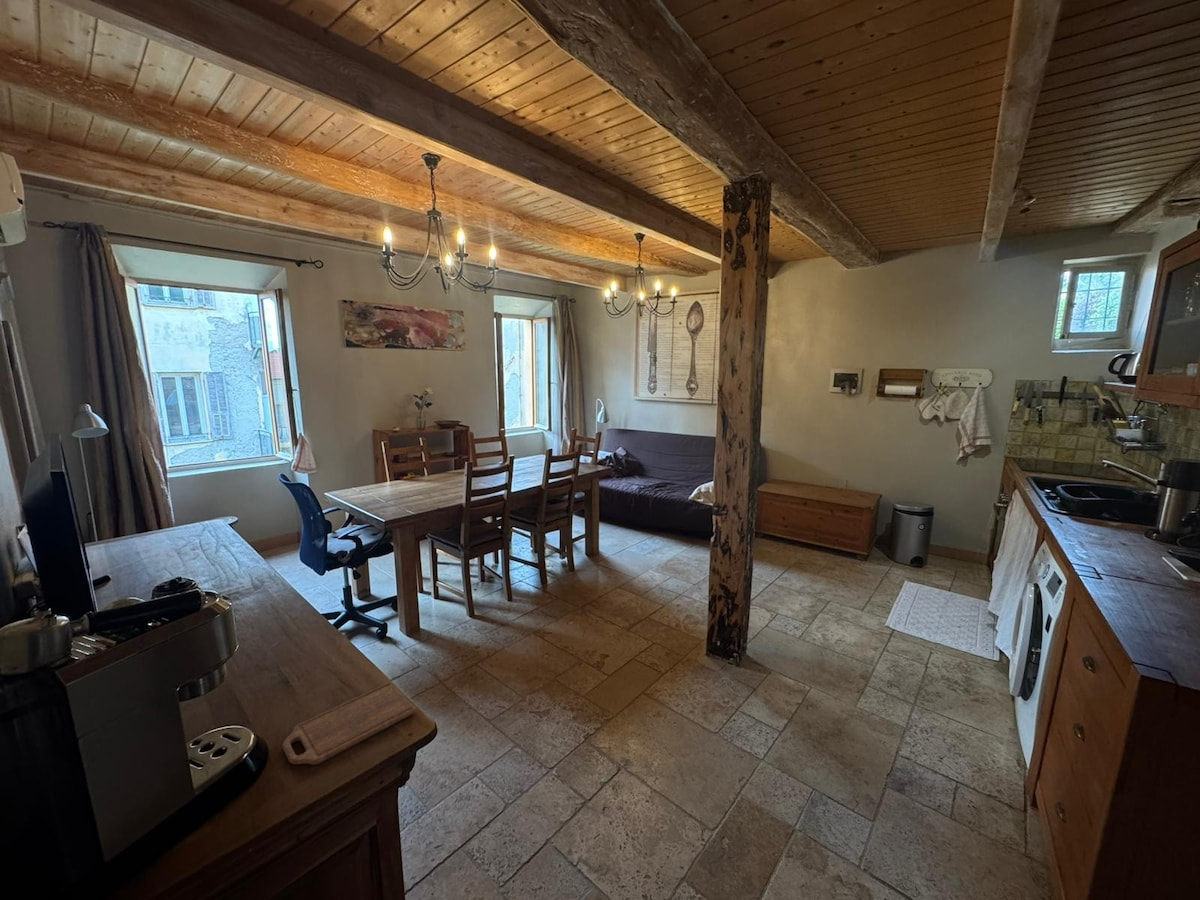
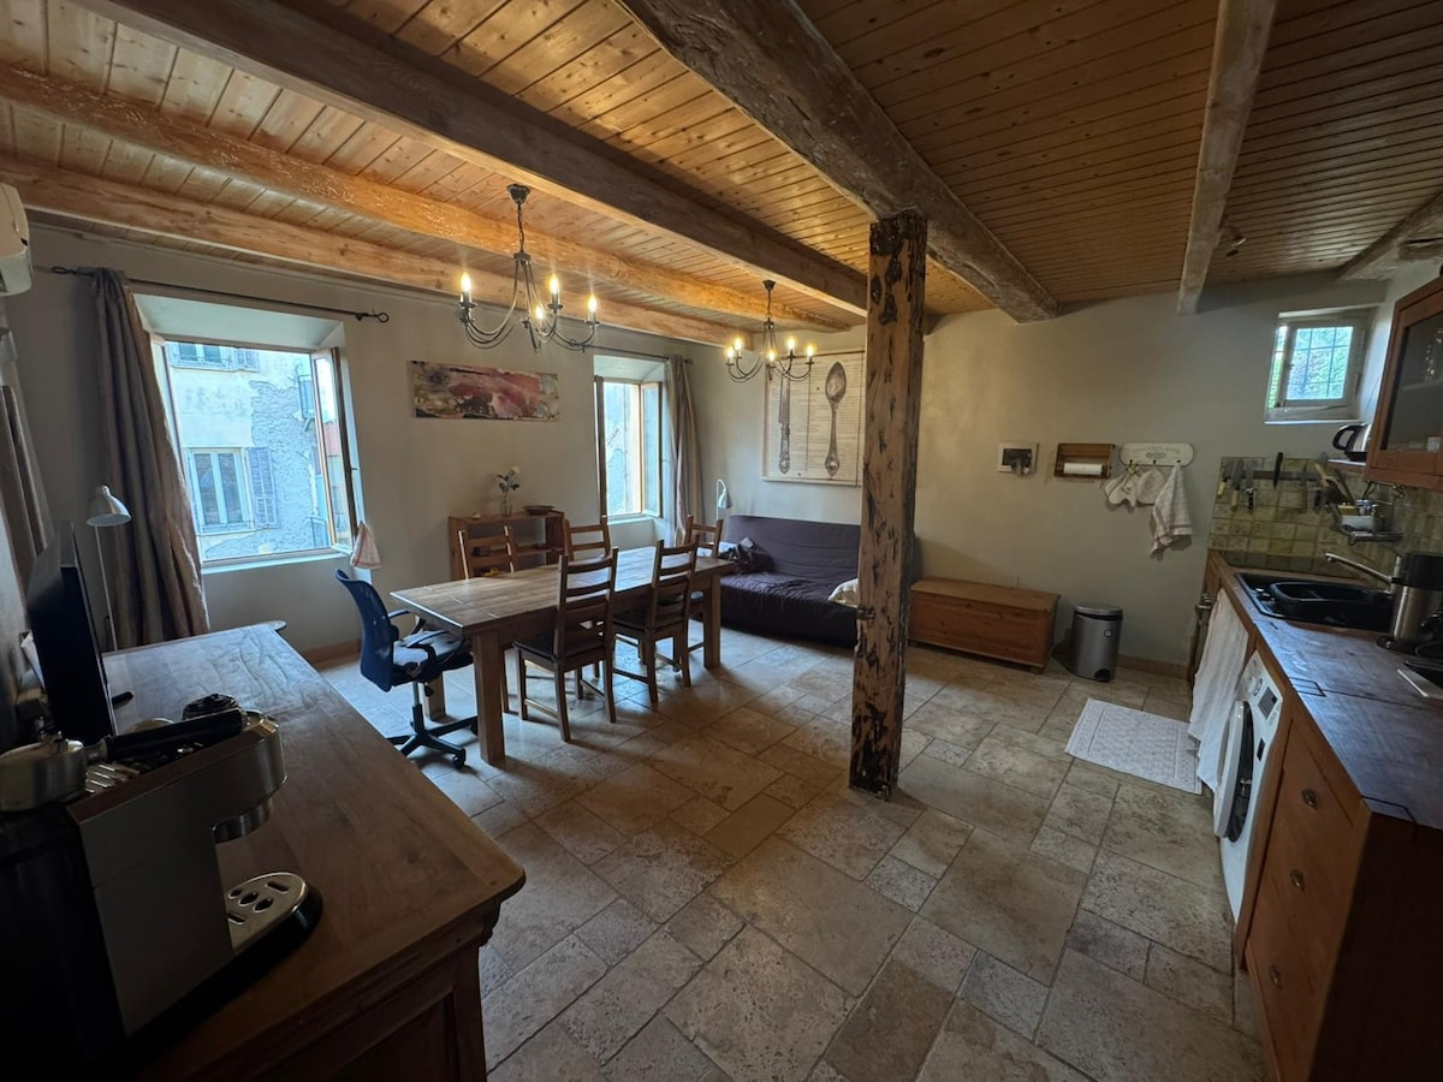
- cutting board (349, 722)
